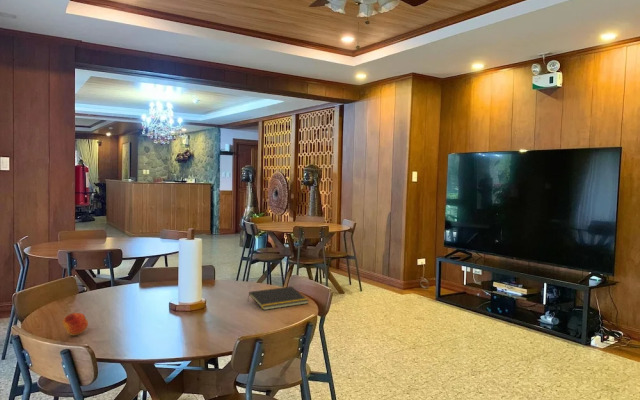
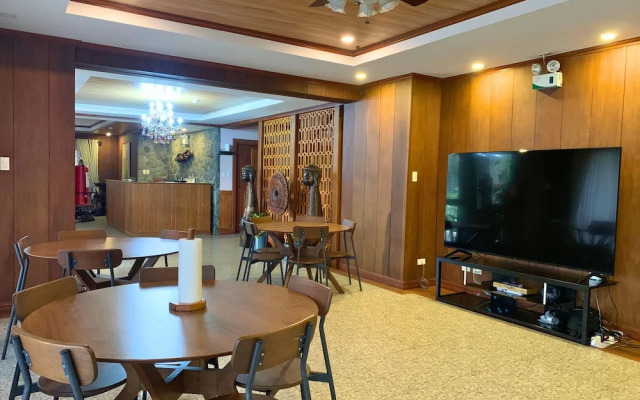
- fruit (75, 324)
- notepad (278, 297)
